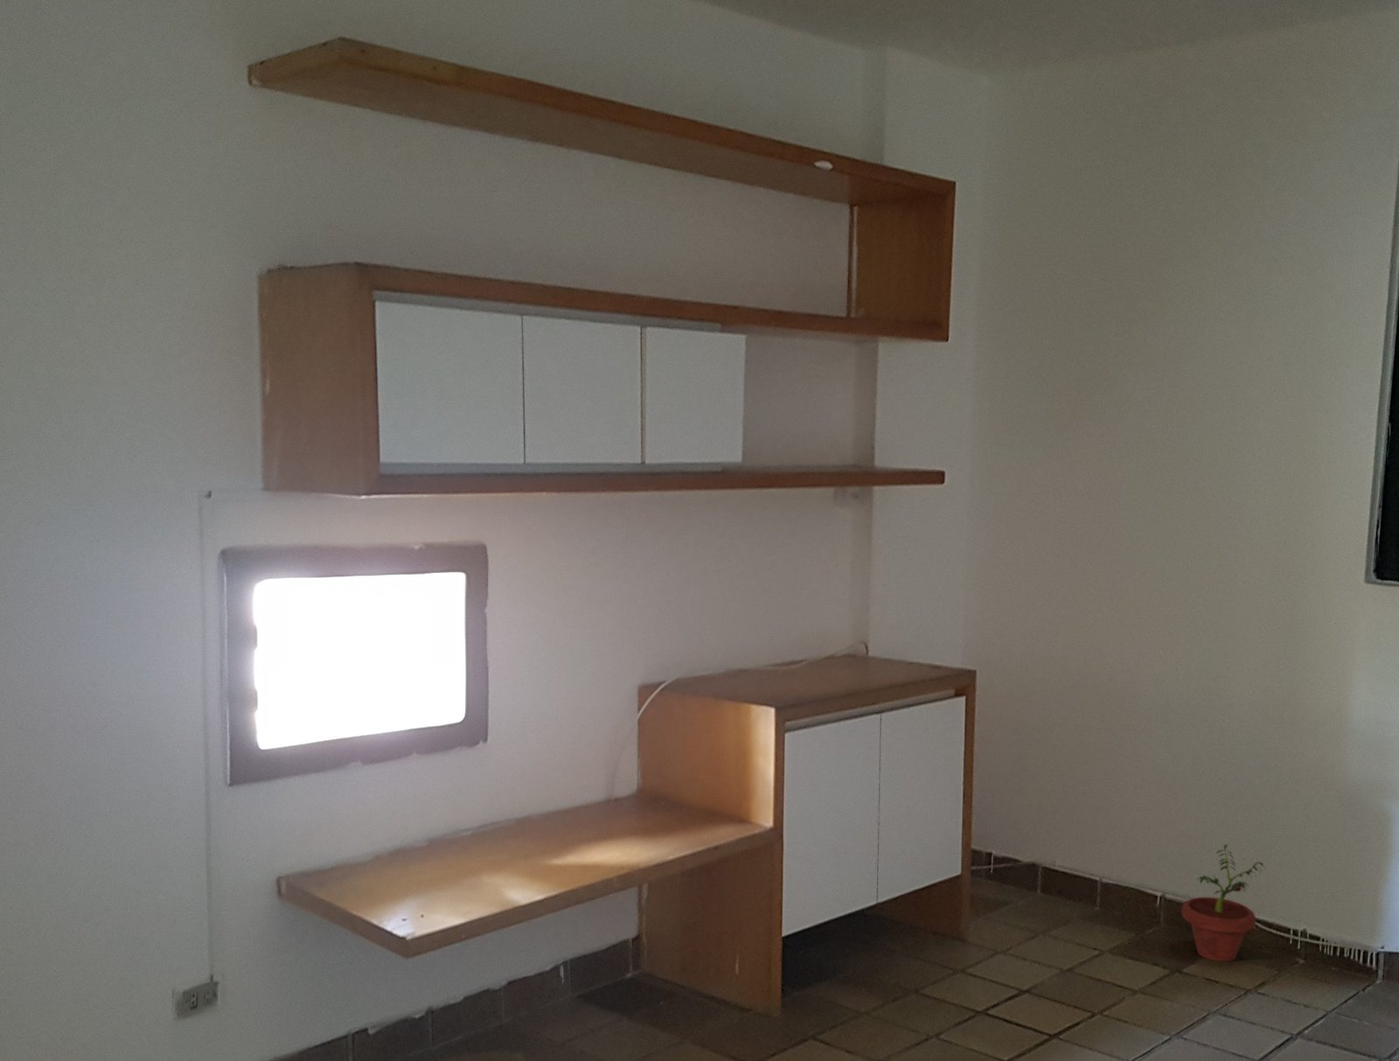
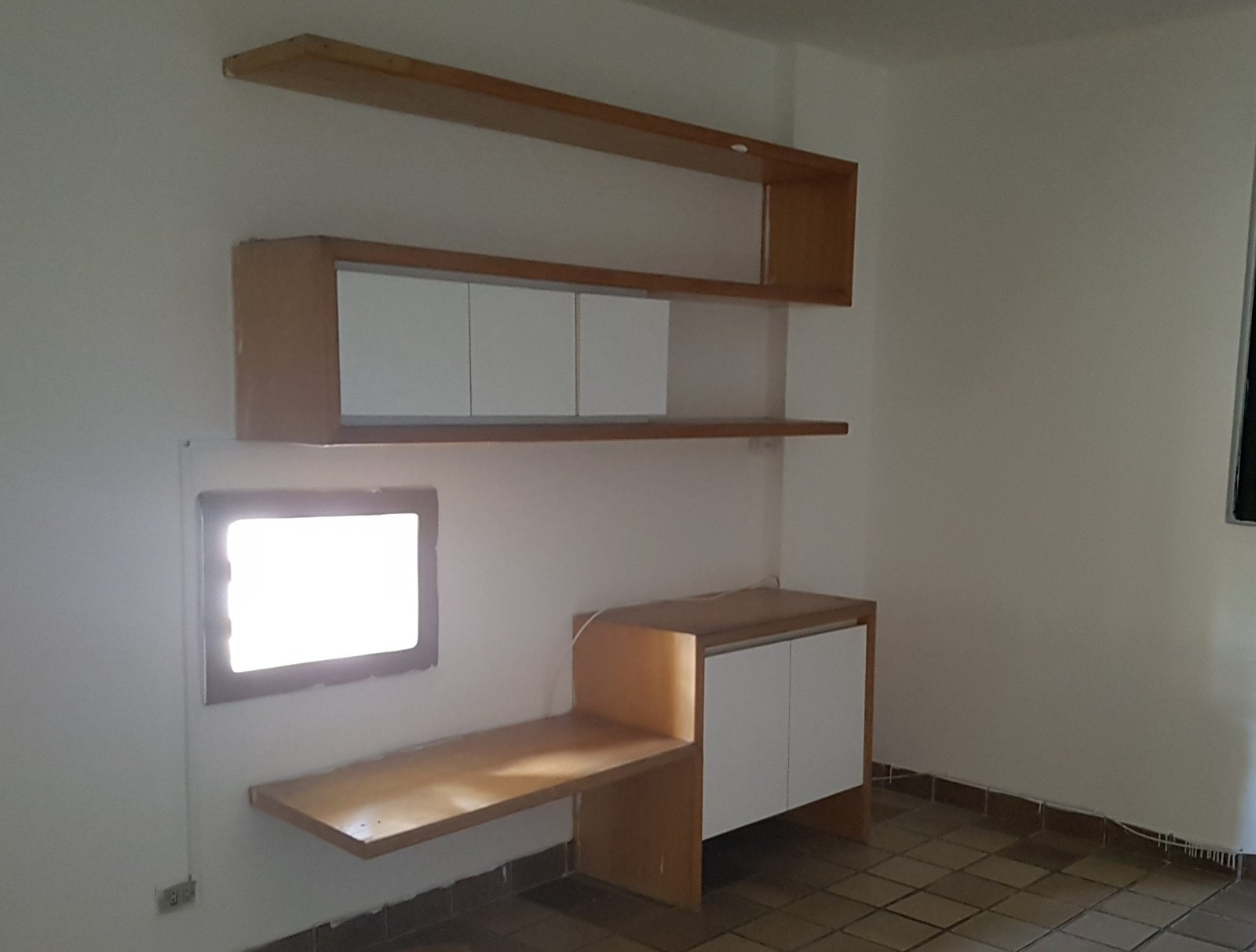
- potted plant (1222, 902)
